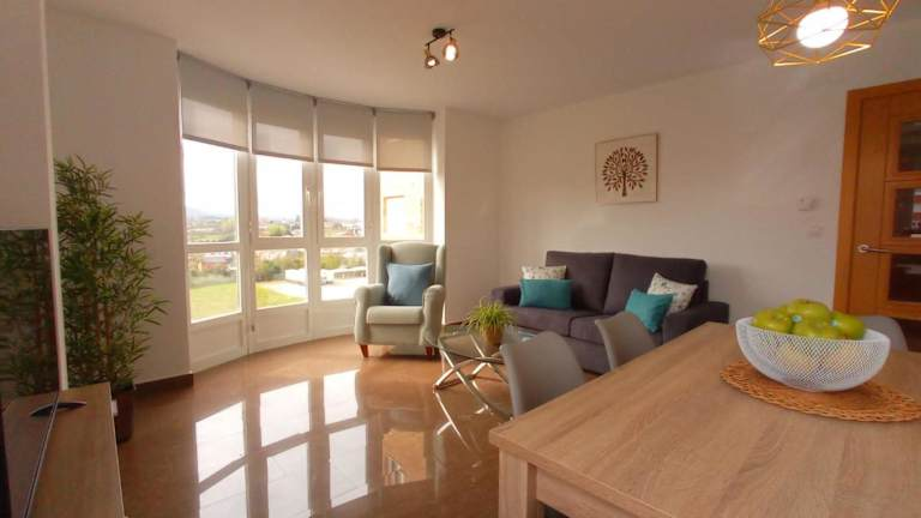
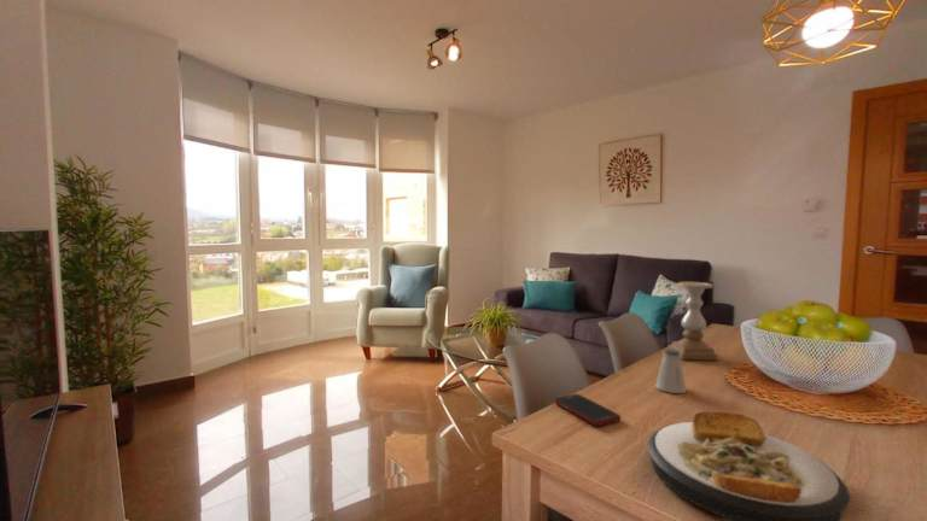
+ cell phone (585, 409)
+ candle holder (693, 318)
+ plate (737, 459)
+ saltshaker (671, 369)
